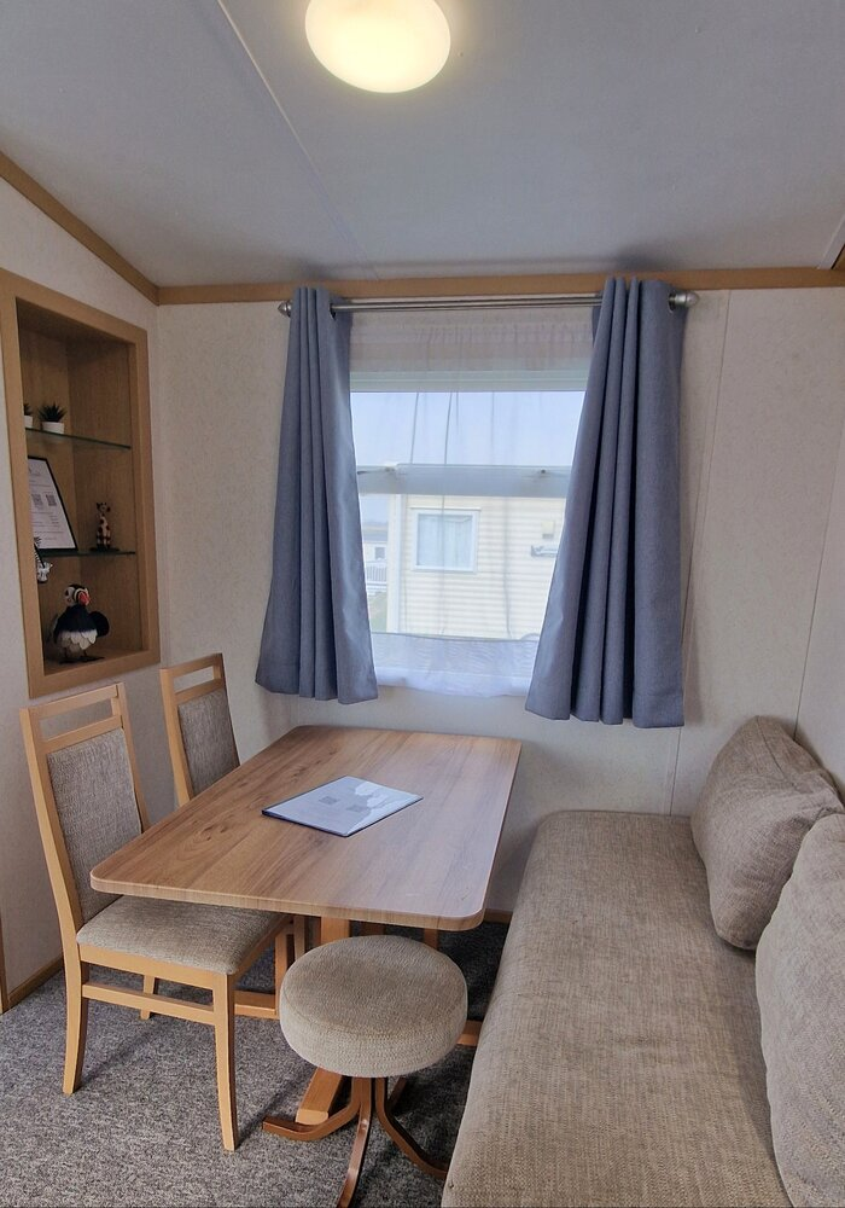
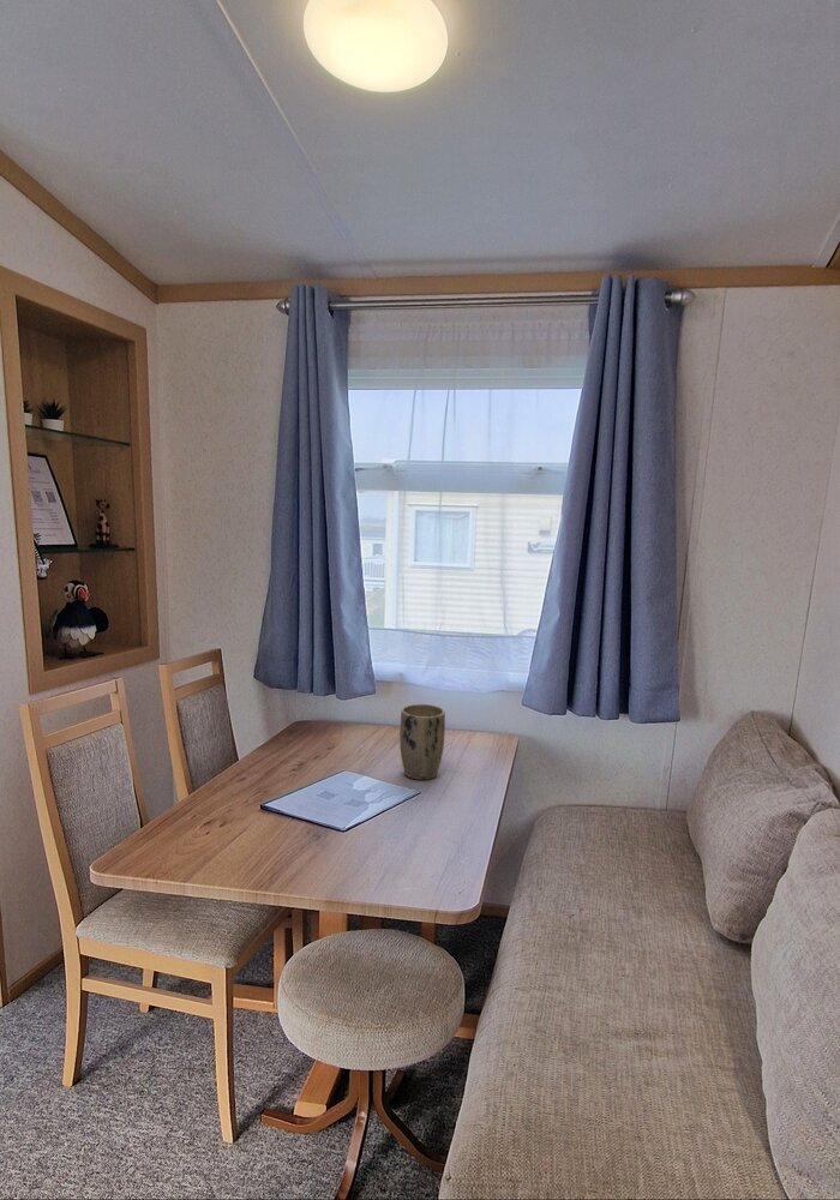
+ plant pot (421, 742)
